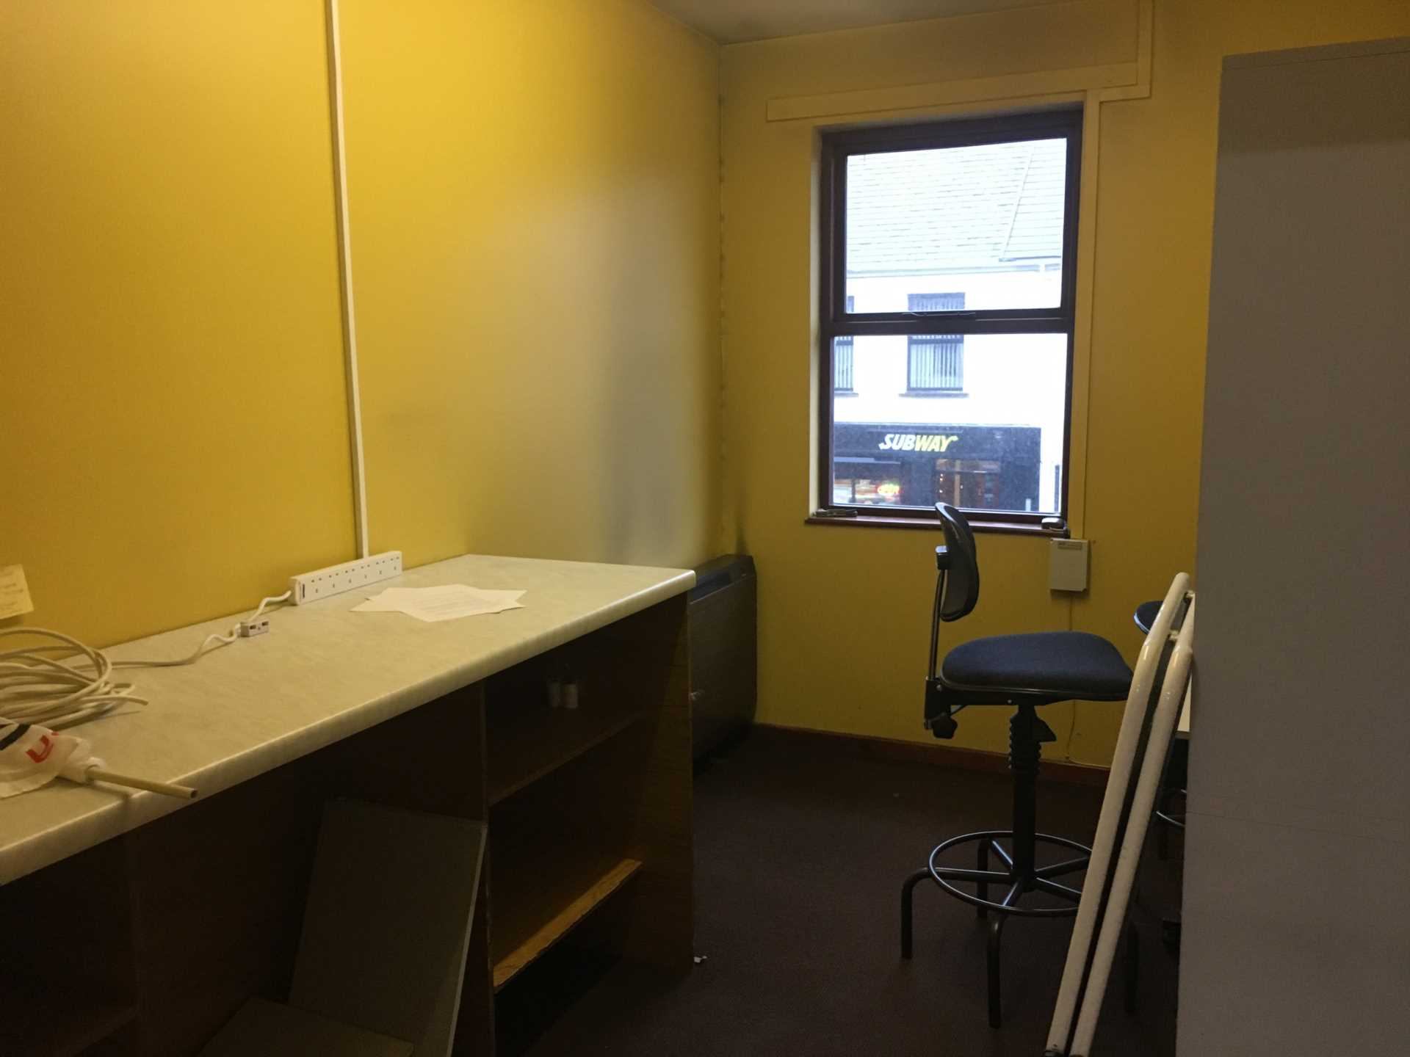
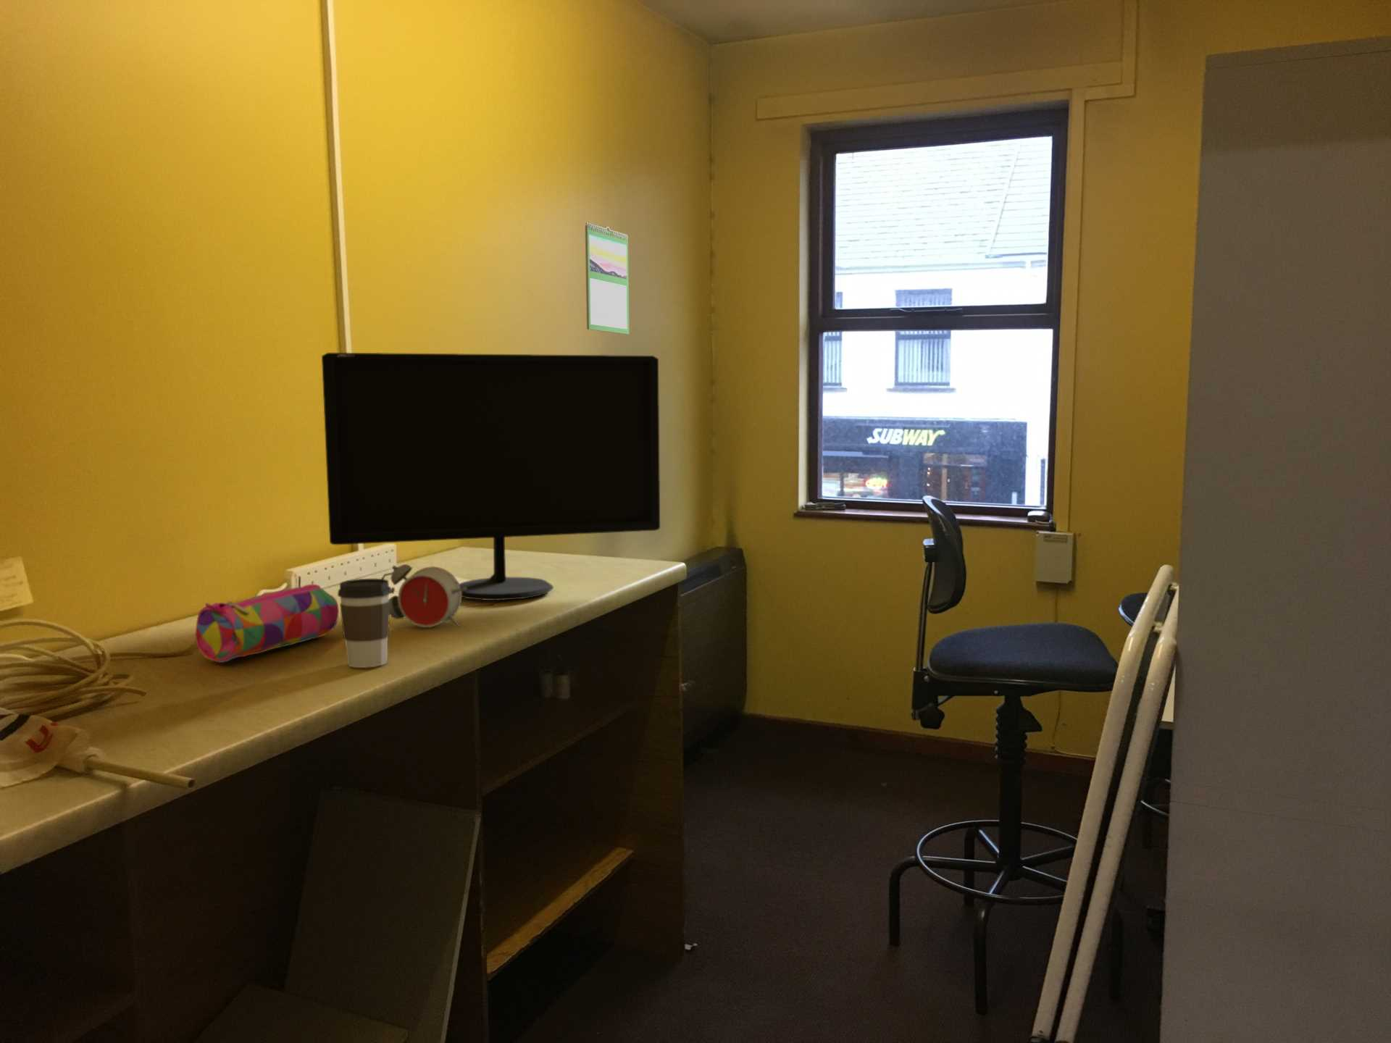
+ coffee cup (366, 622)
+ alarm clock (424, 595)
+ calendar (608, 279)
+ pencil case (268, 620)
+ computer monitor (501, 474)
